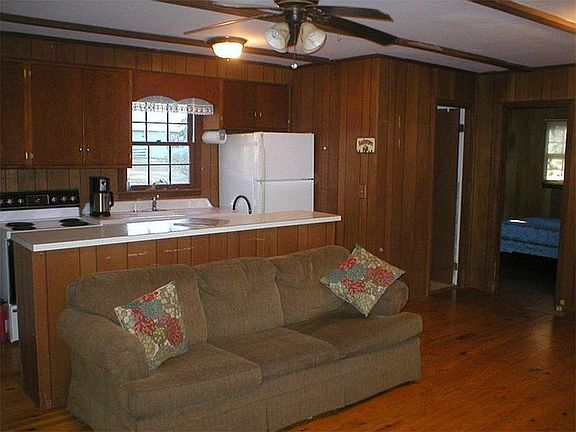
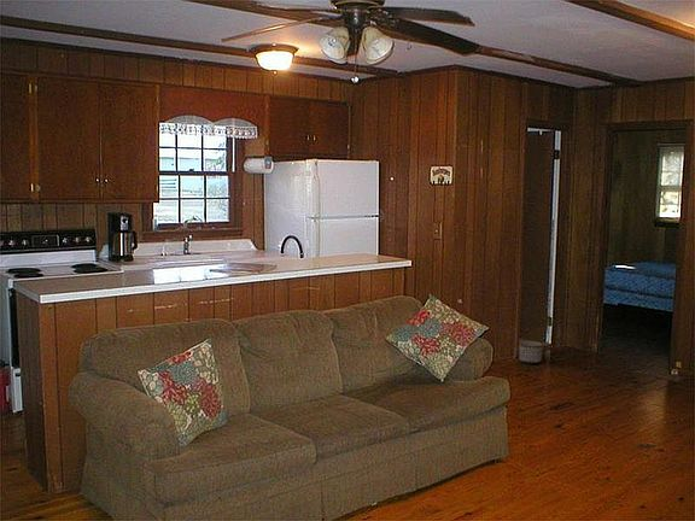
+ planter (530, 352)
